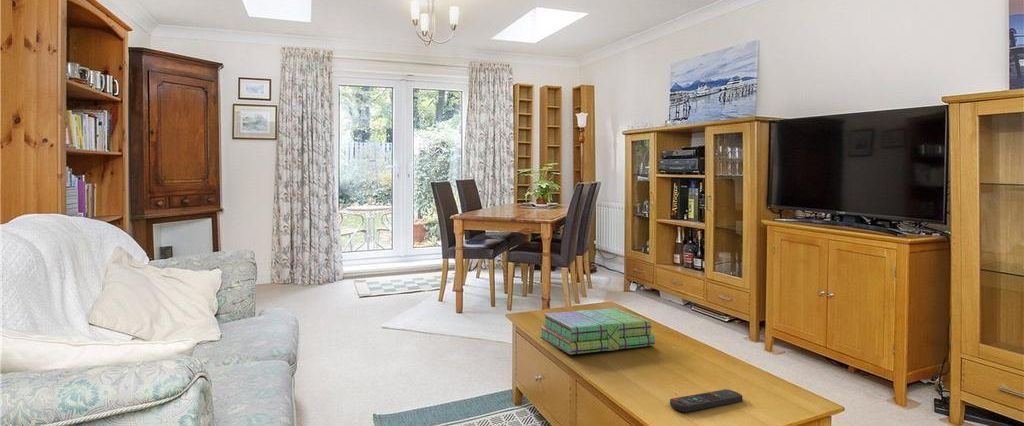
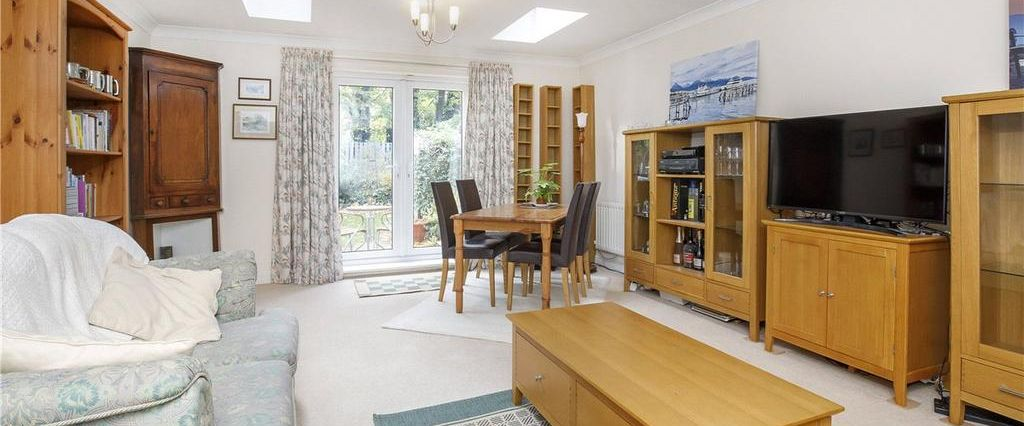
- remote control (706, 399)
- stack of books (595, 329)
